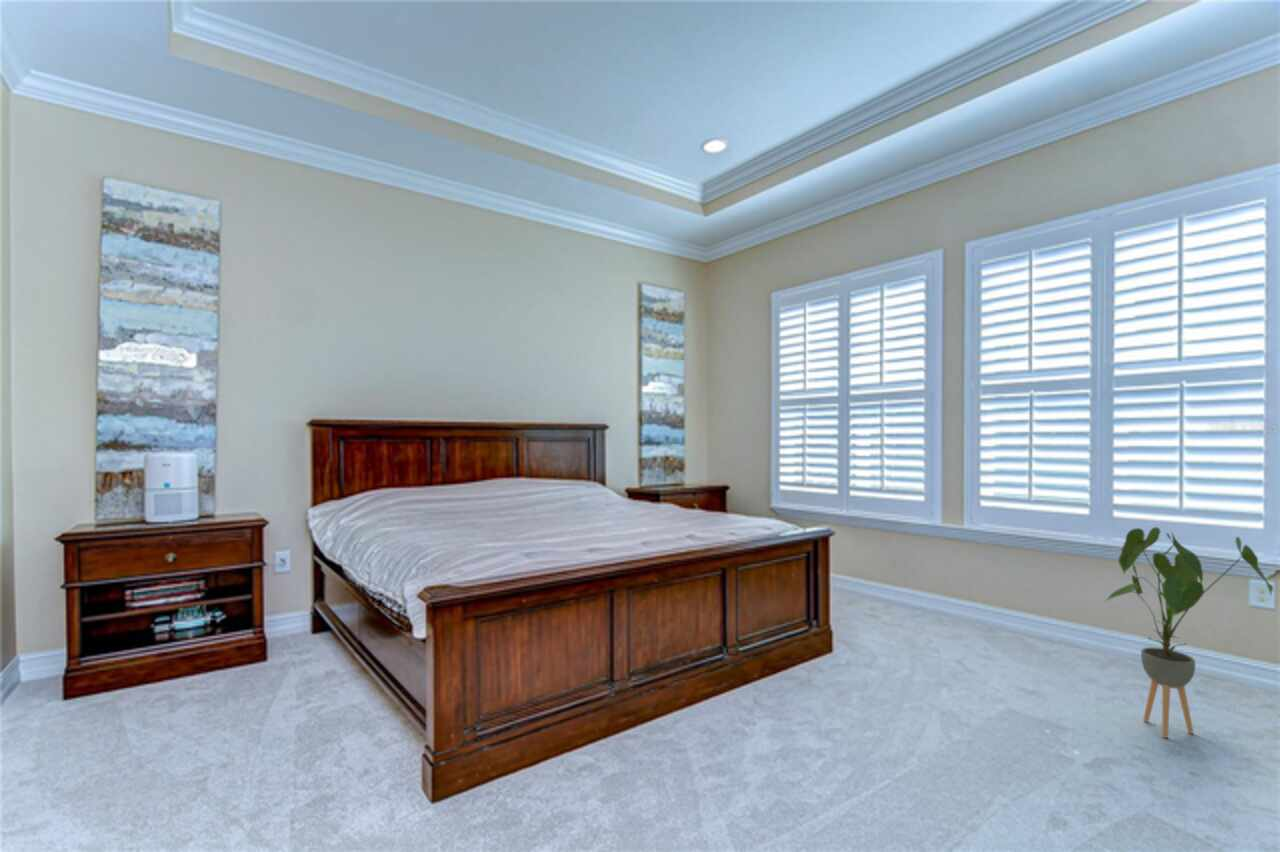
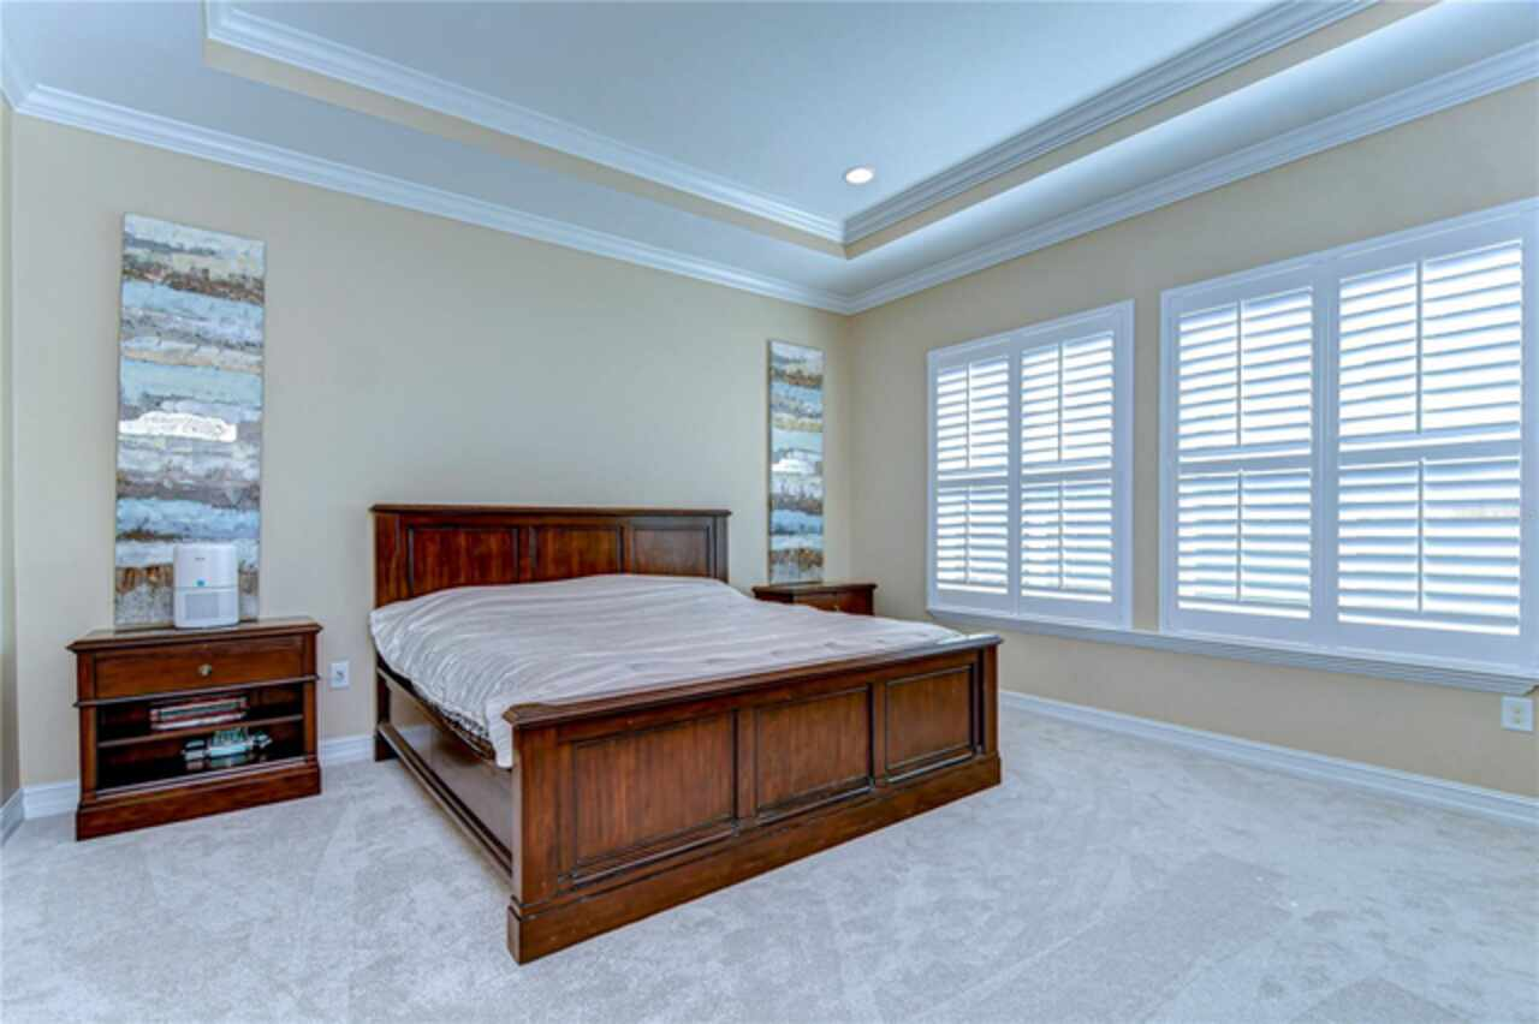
- house plant (1168, 626)
